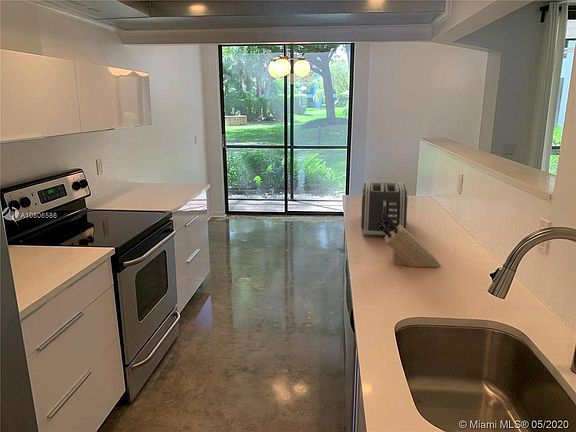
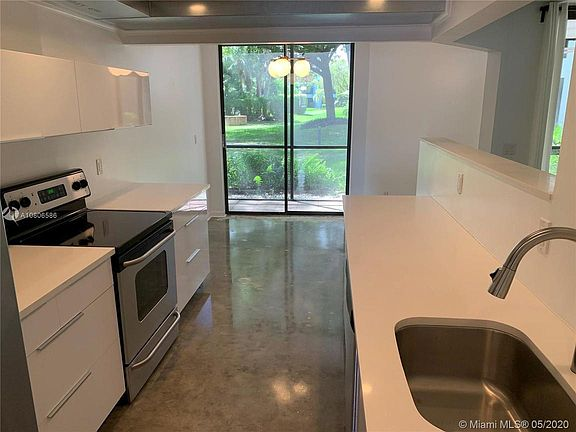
- toaster (383, 206)
- knife block (407, 239)
